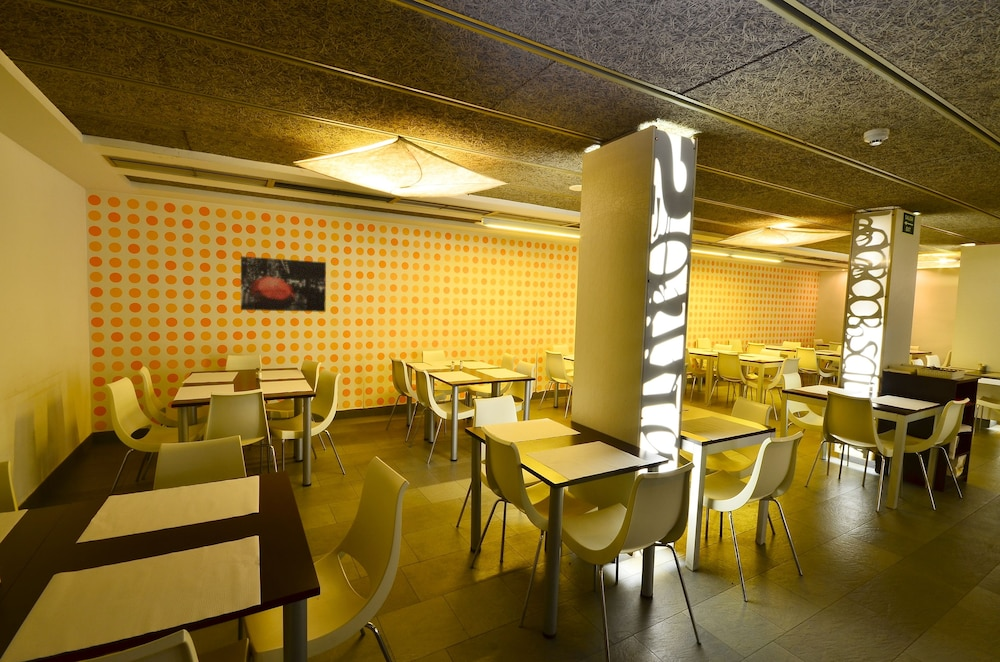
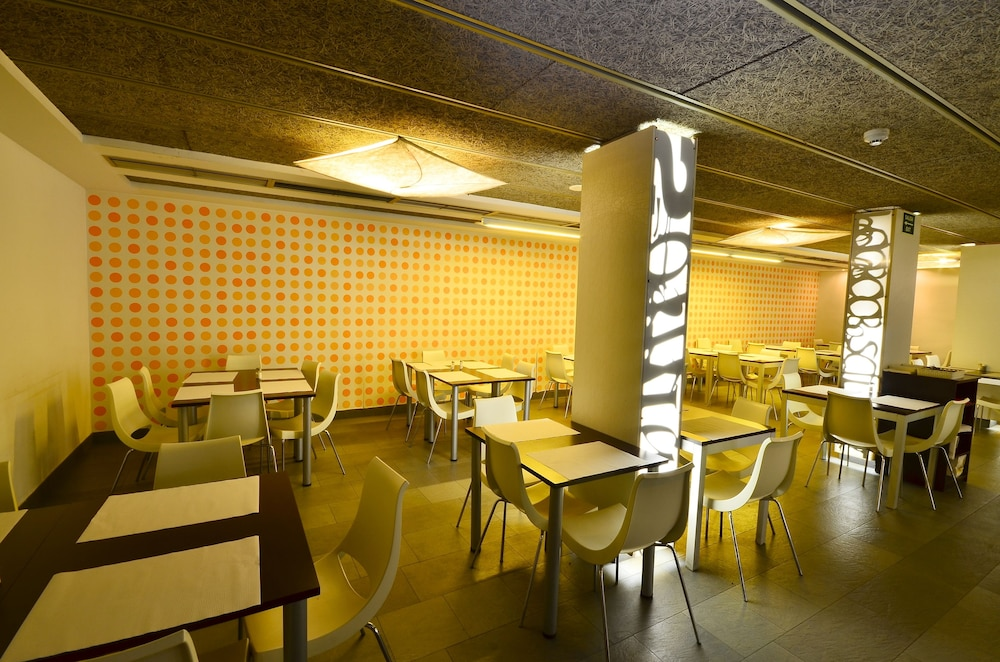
- wall art (284, 285)
